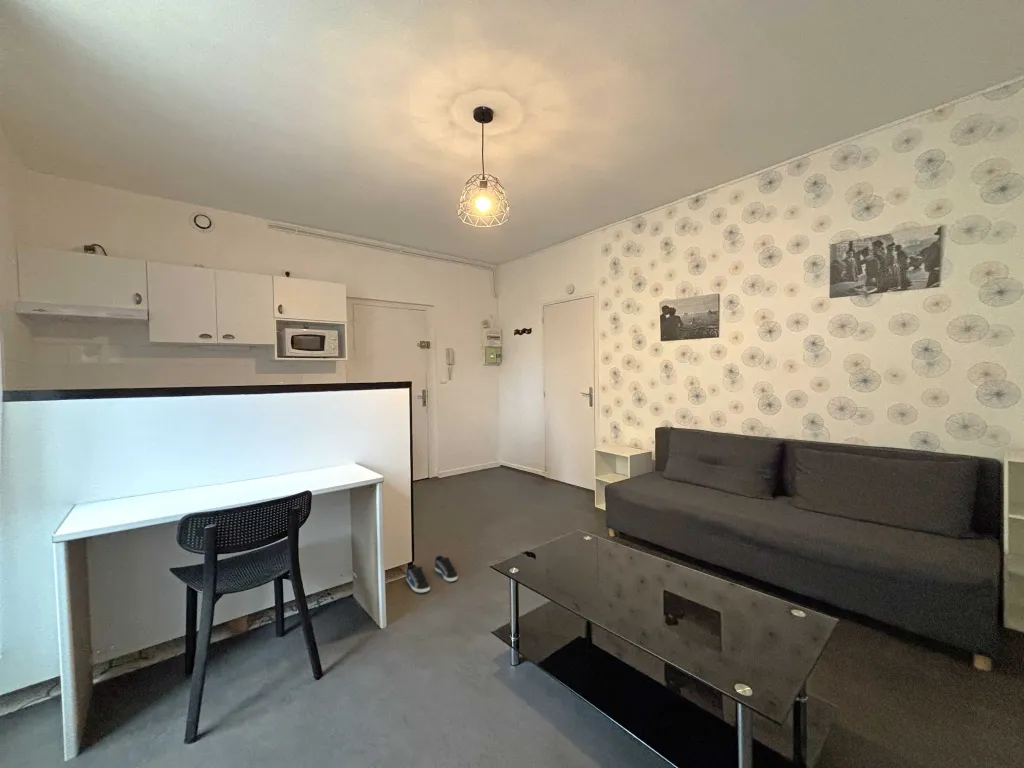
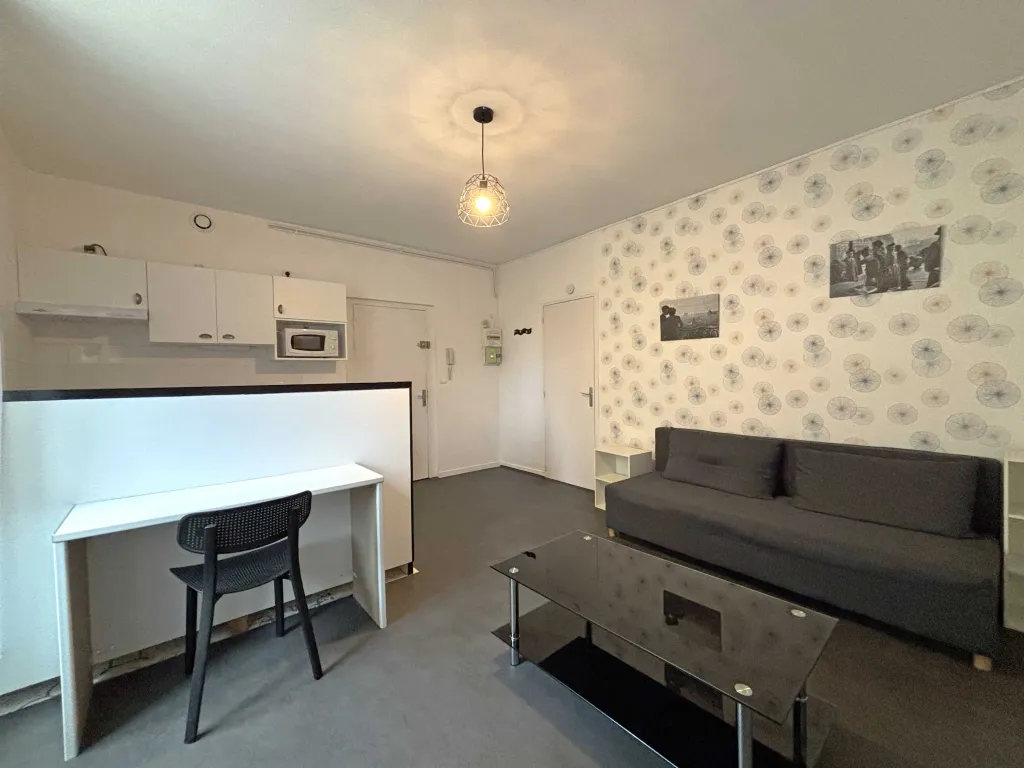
- shoe (435, 569)
